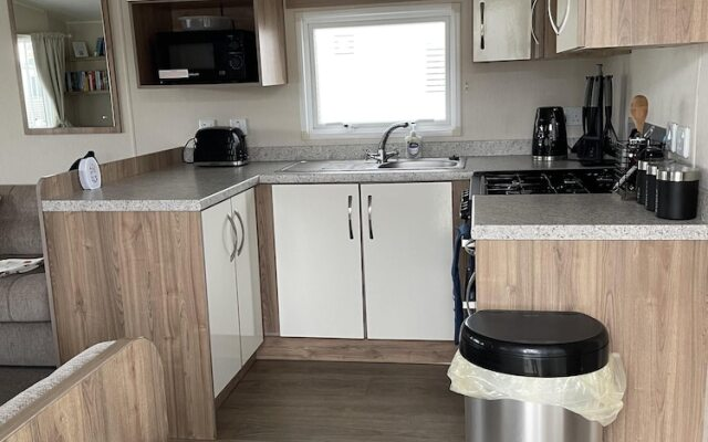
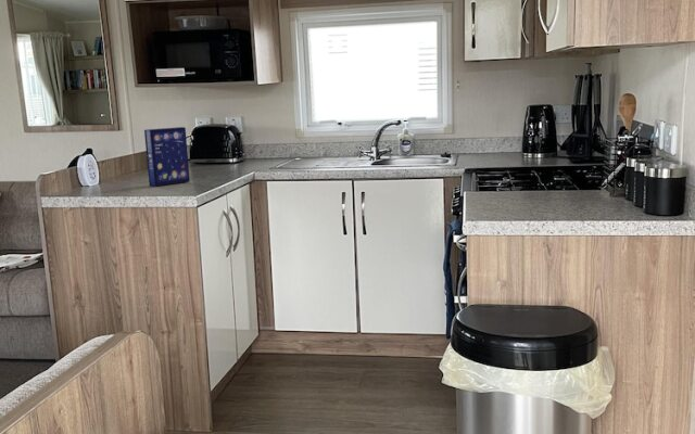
+ cereal box (167, 155)
